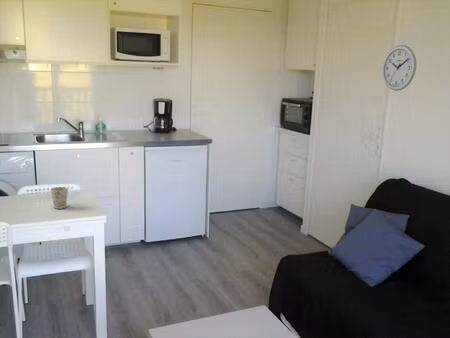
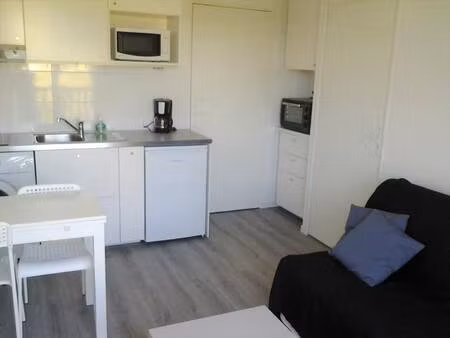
- mug (61, 197)
- wall clock (397, 68)
